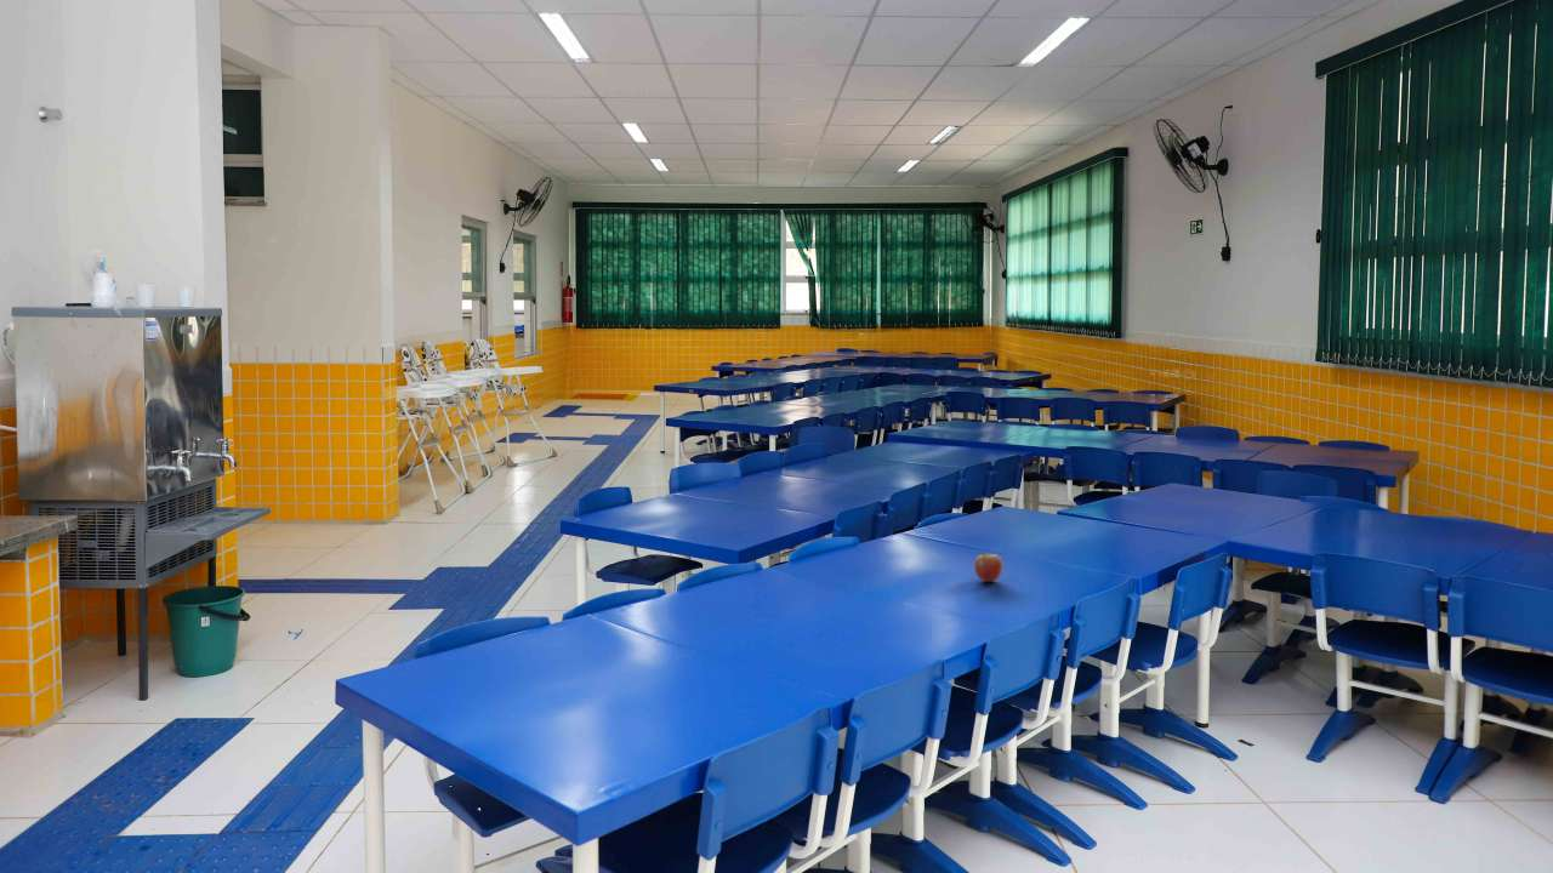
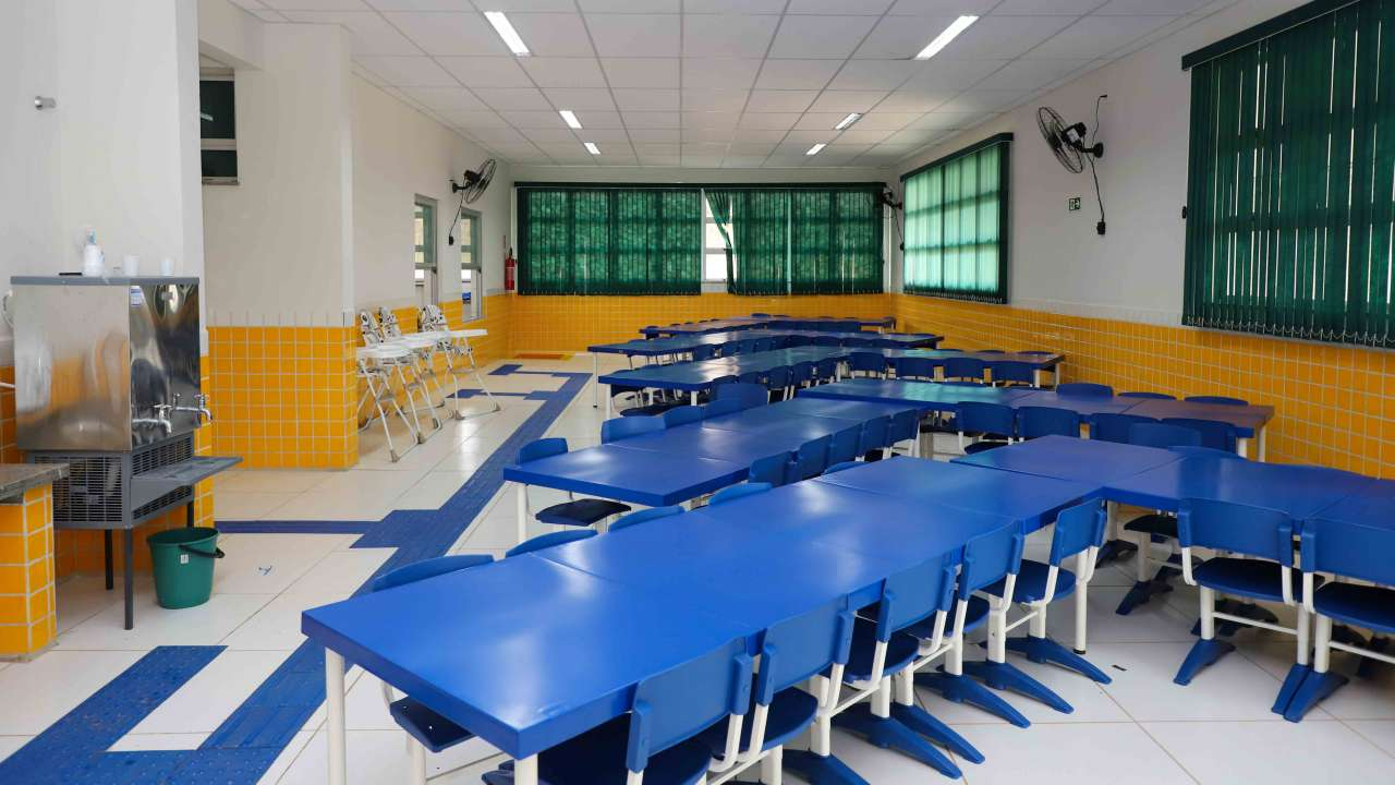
- fruit (988, 566)
